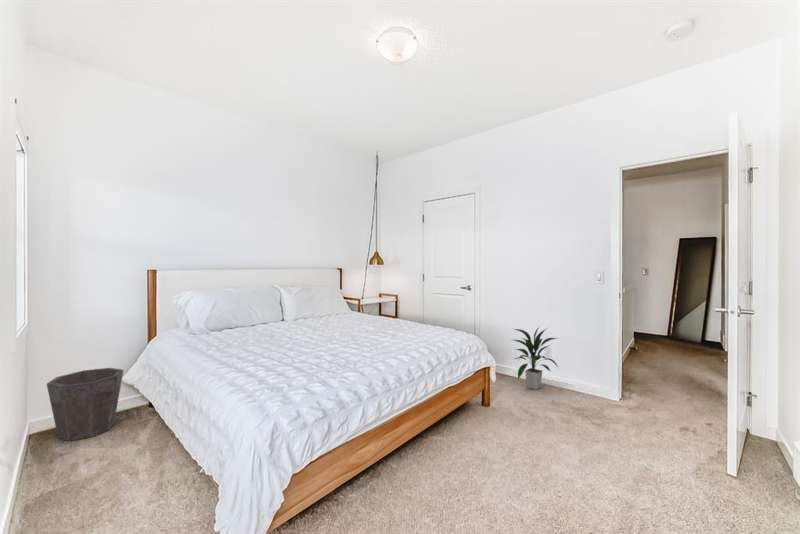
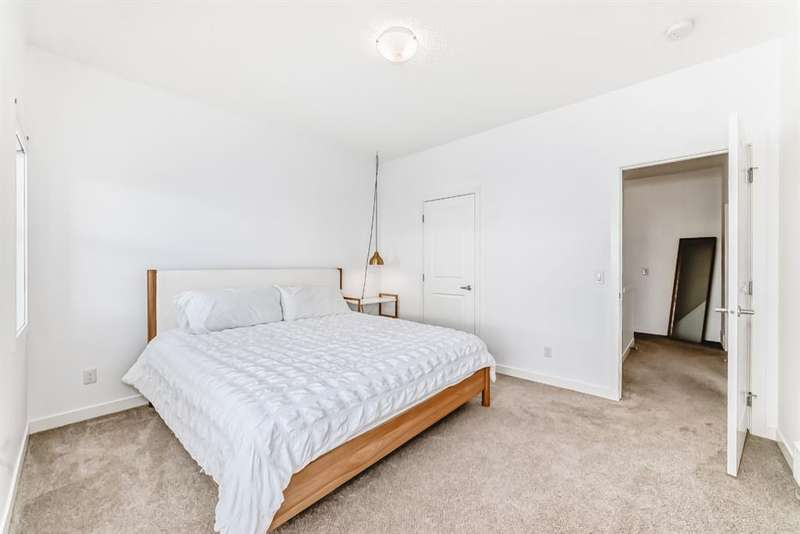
- waste bin (87, 403)
- indoor plant (531, 356)
